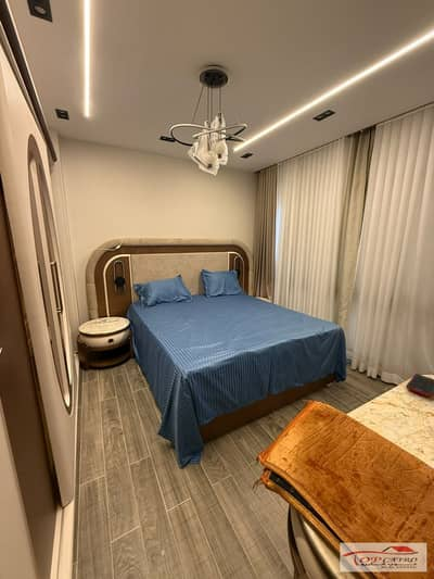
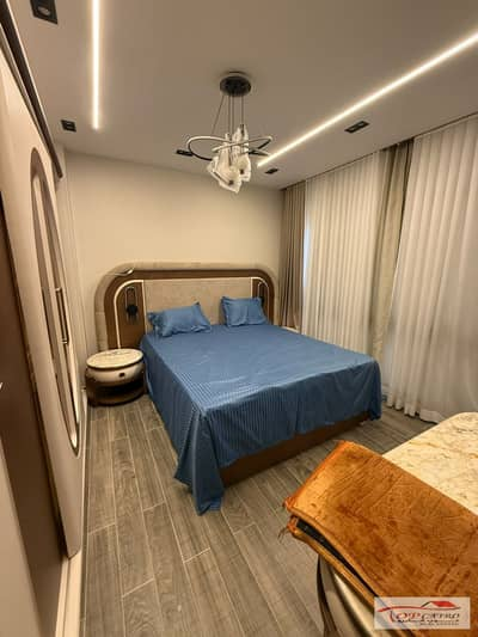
- cell phone (422, 385)
